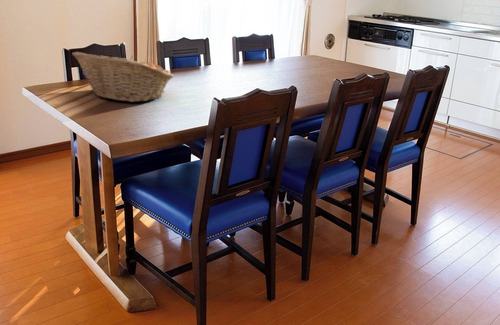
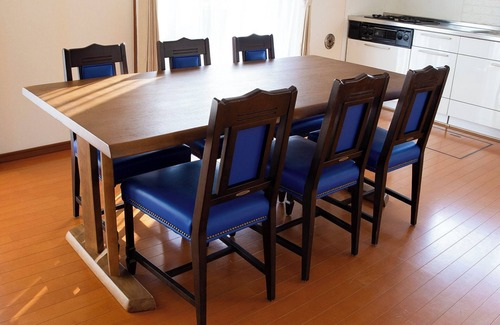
- fruit basket (123, 73)
